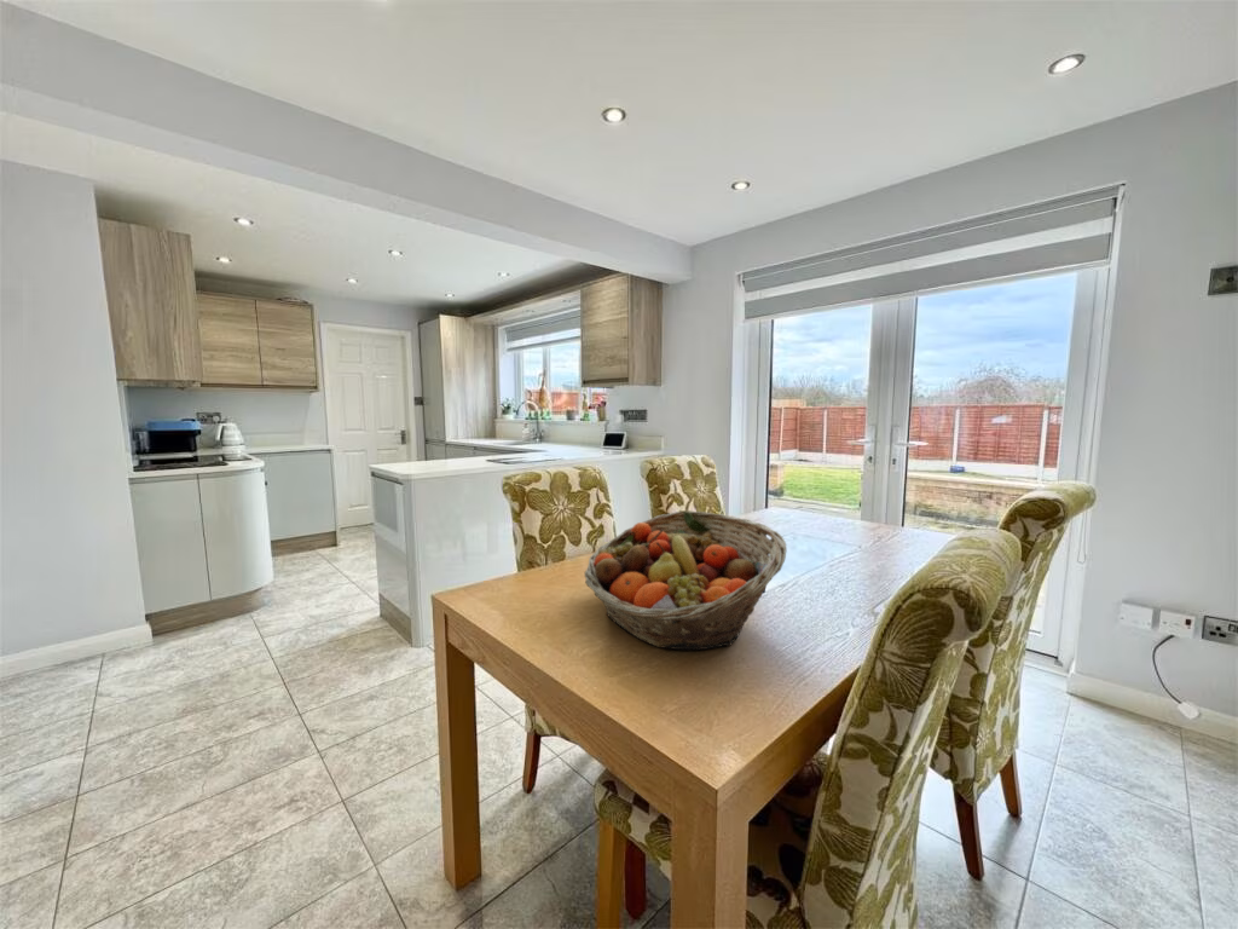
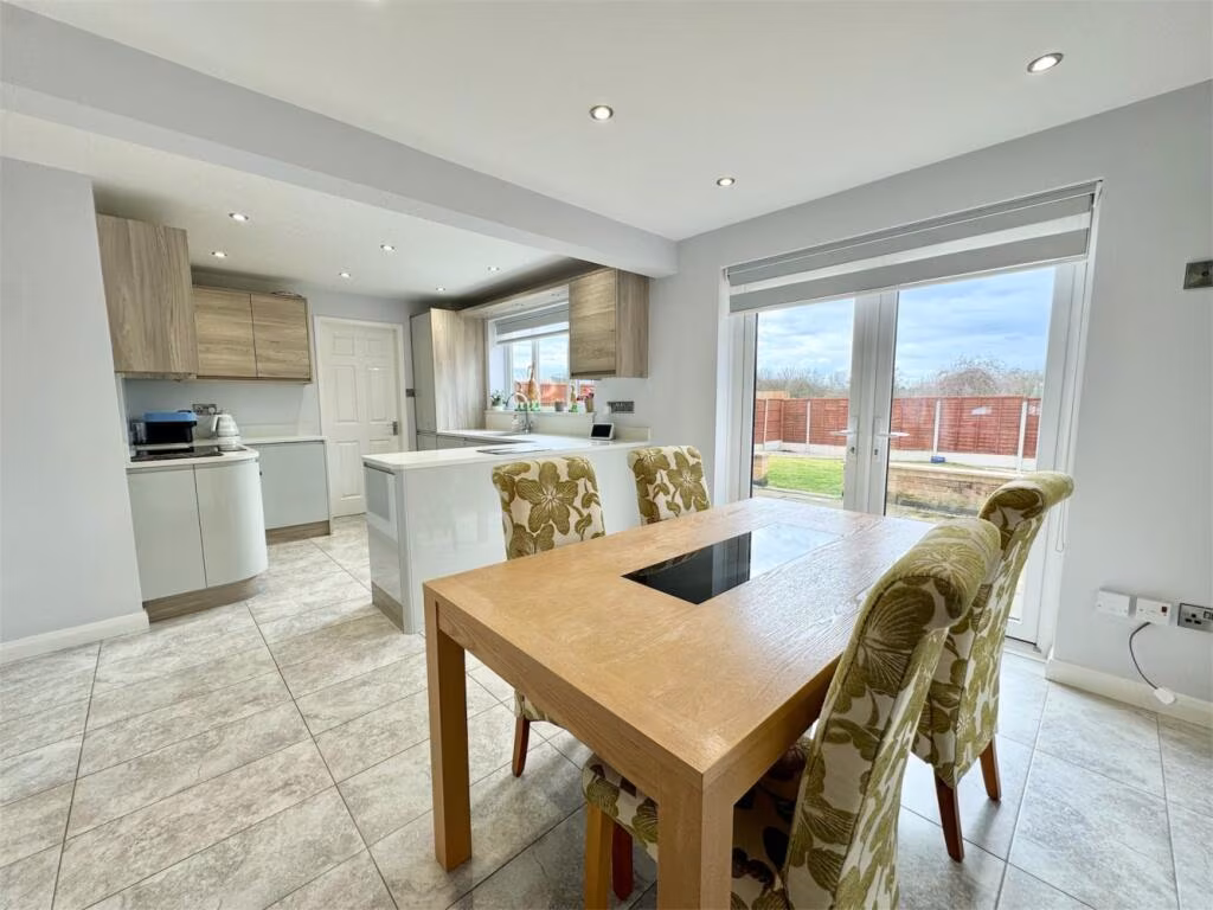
- fruit basket (678, 570)
